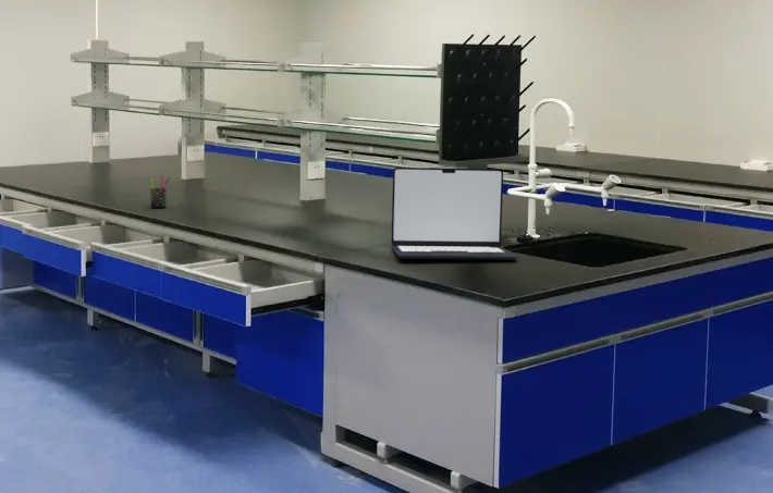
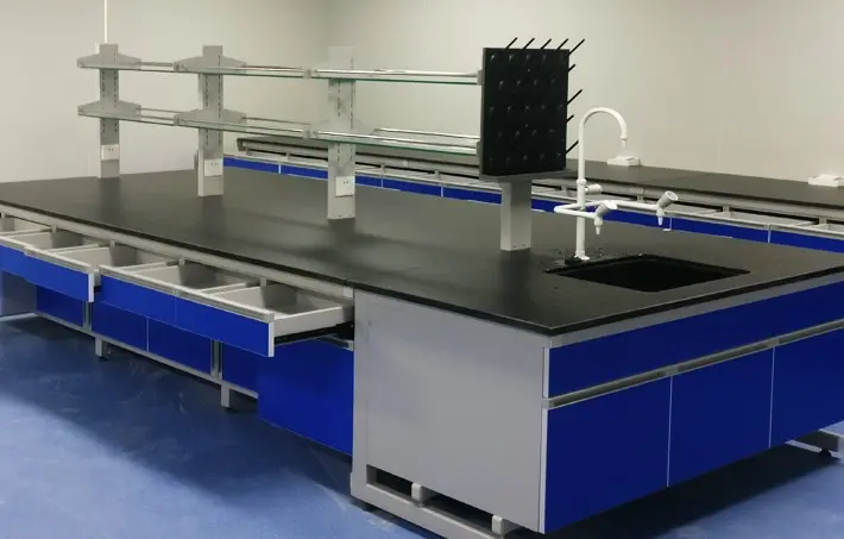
- pen holder (157, 190)
- laptop (453, 212)
